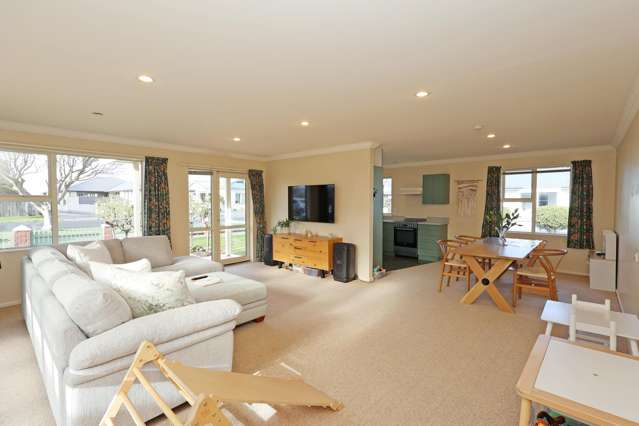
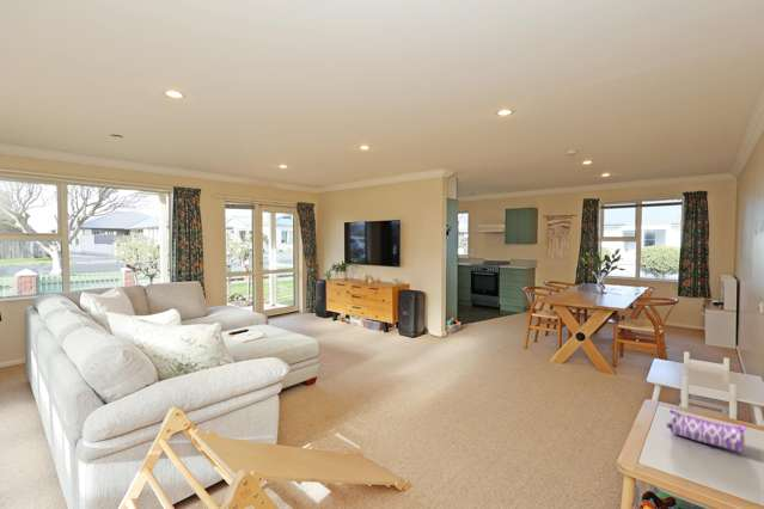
+ pencil case (704, 429)
